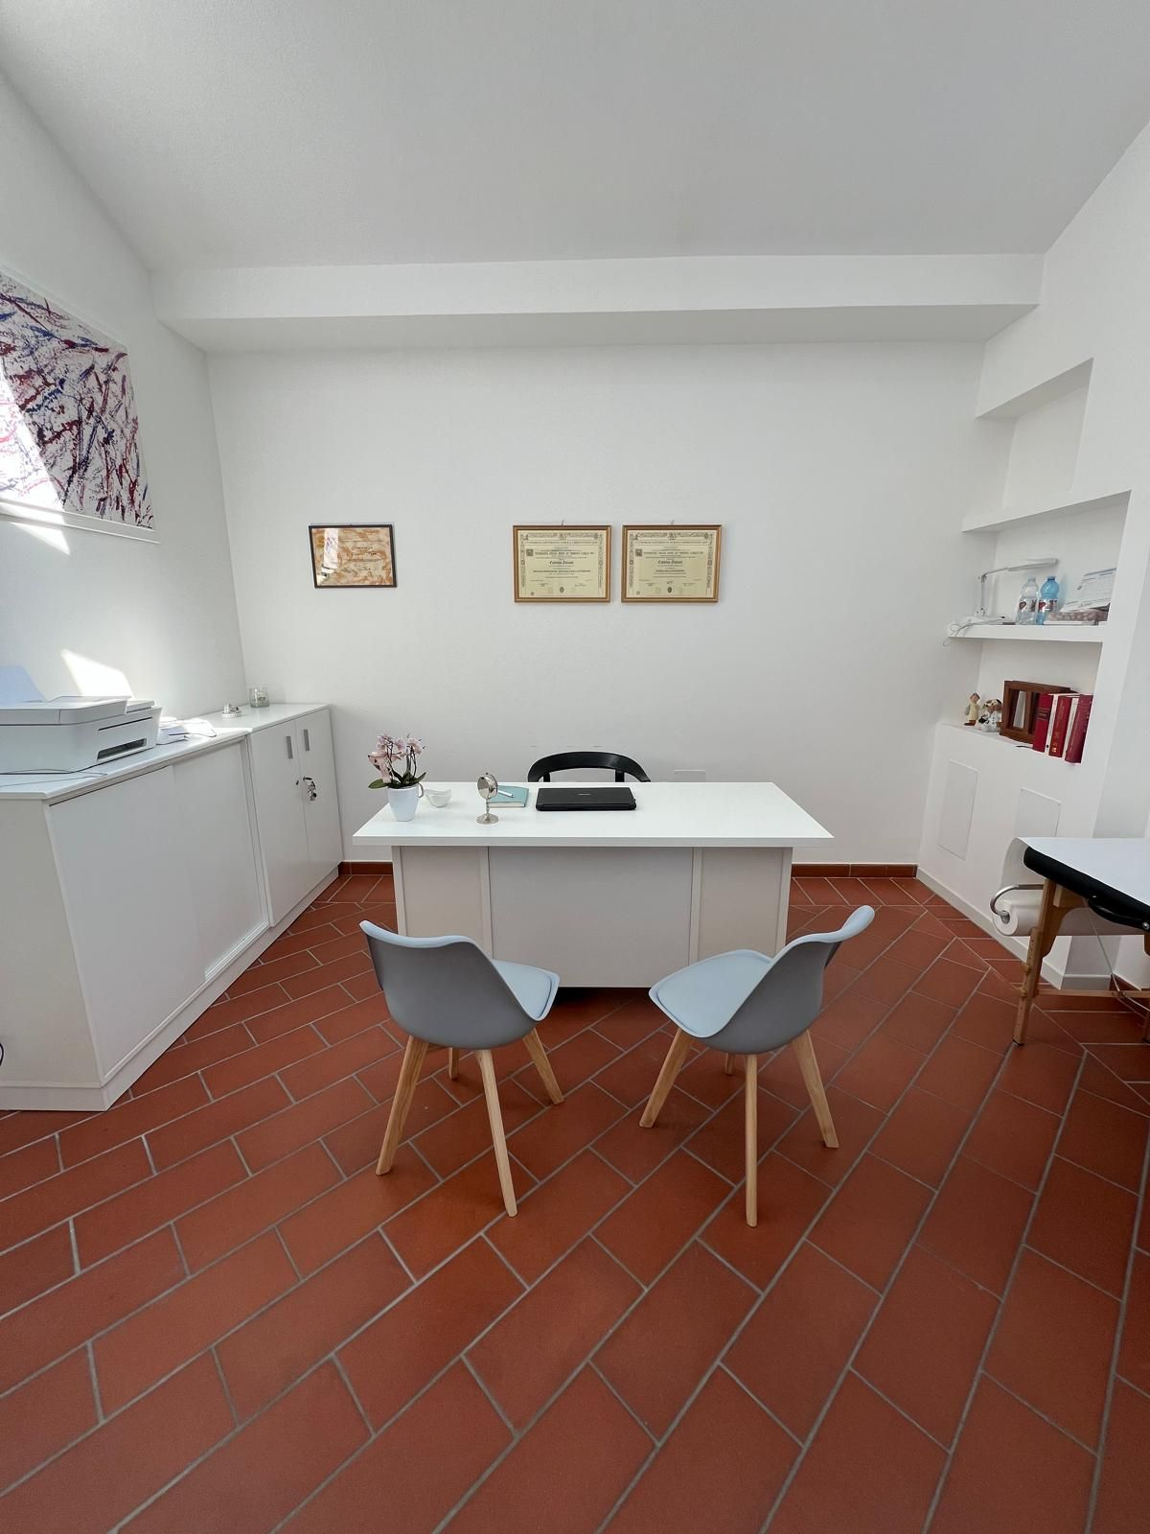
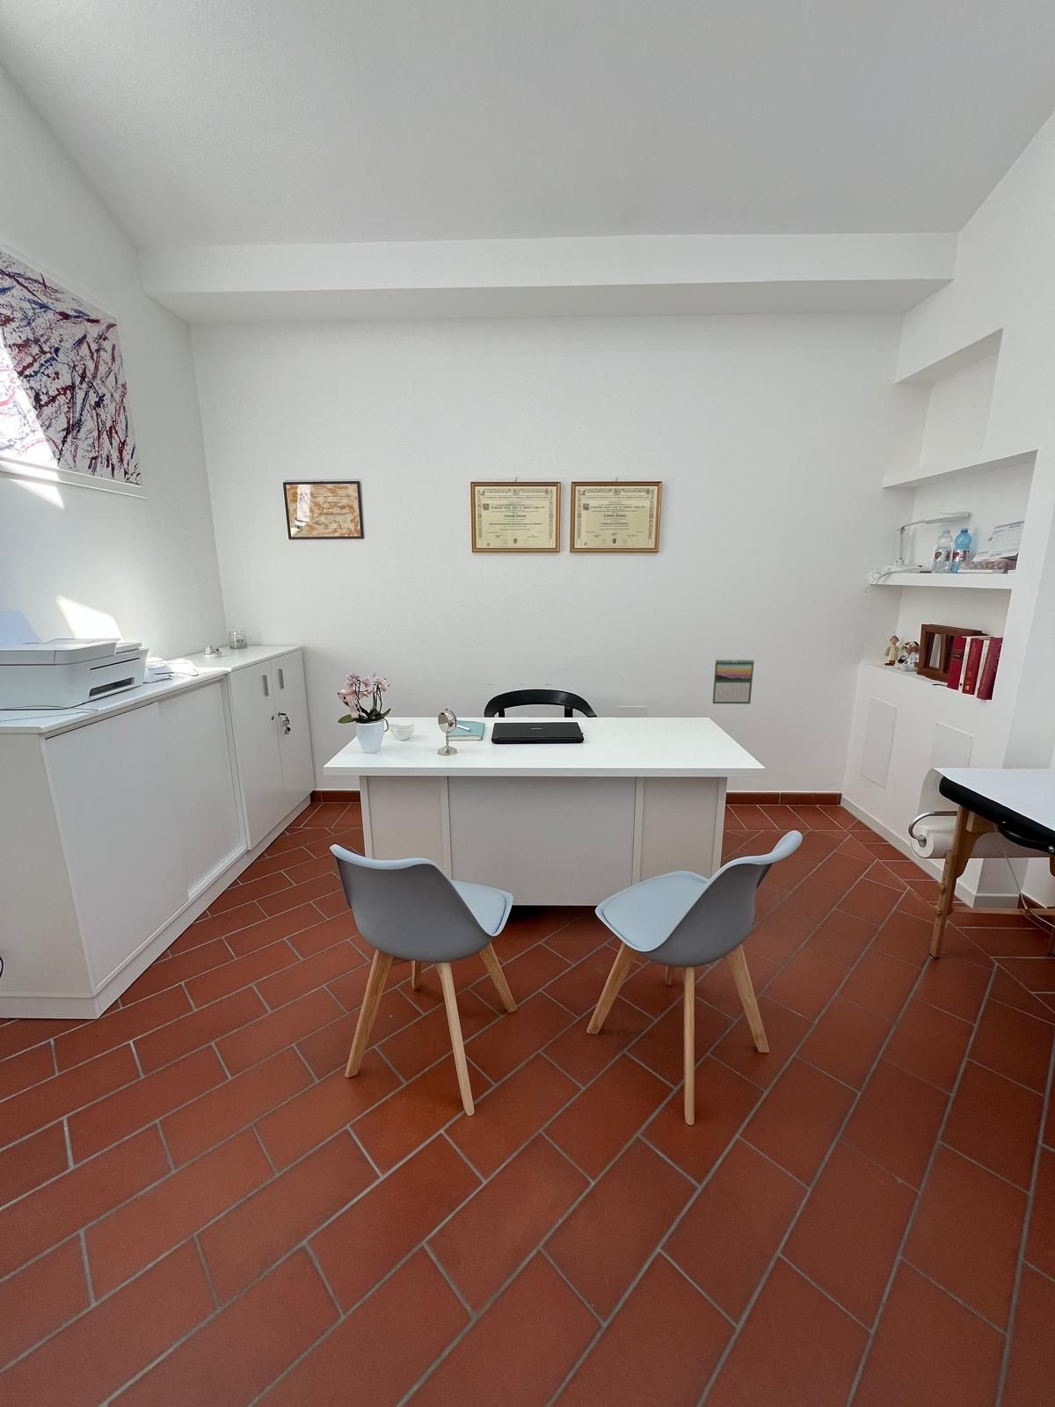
+ calendar (733, 680)
